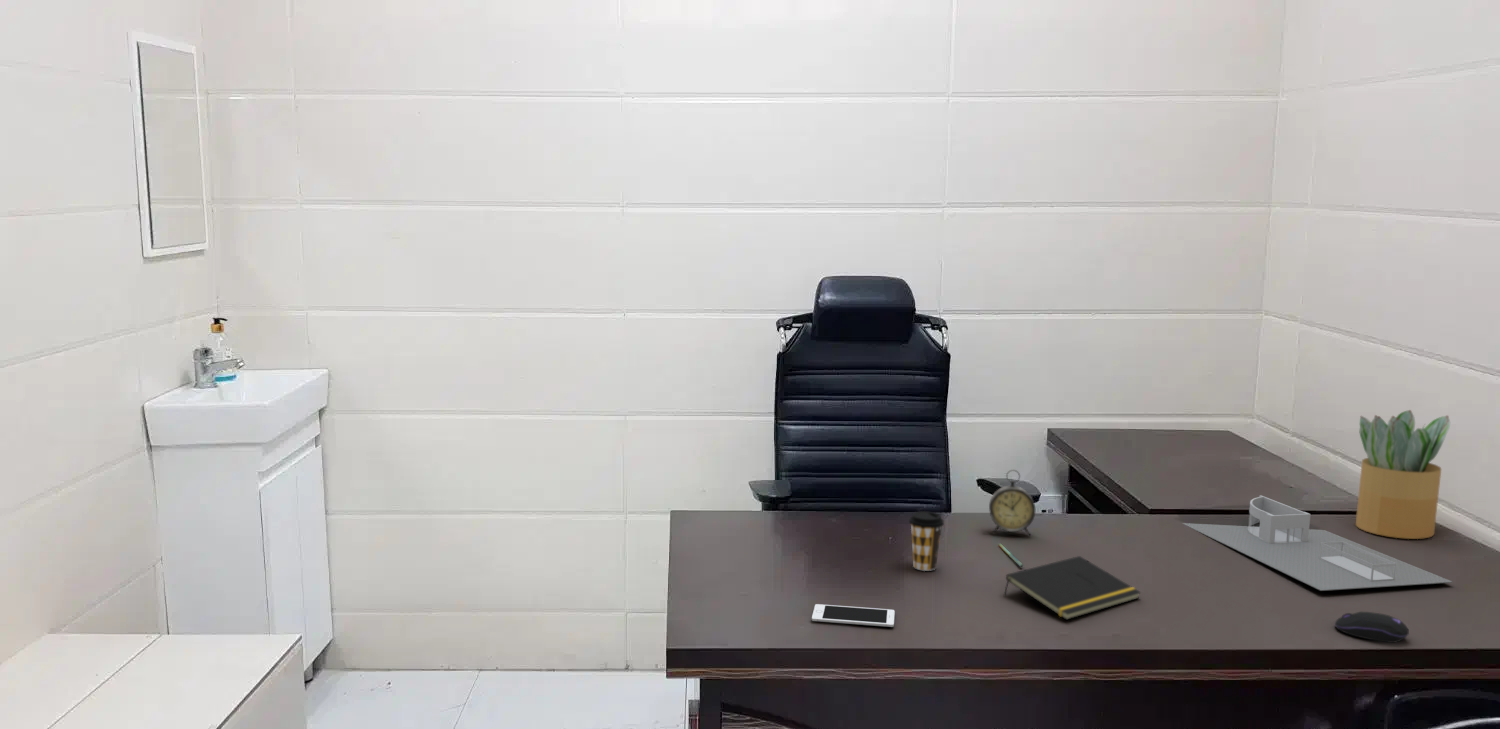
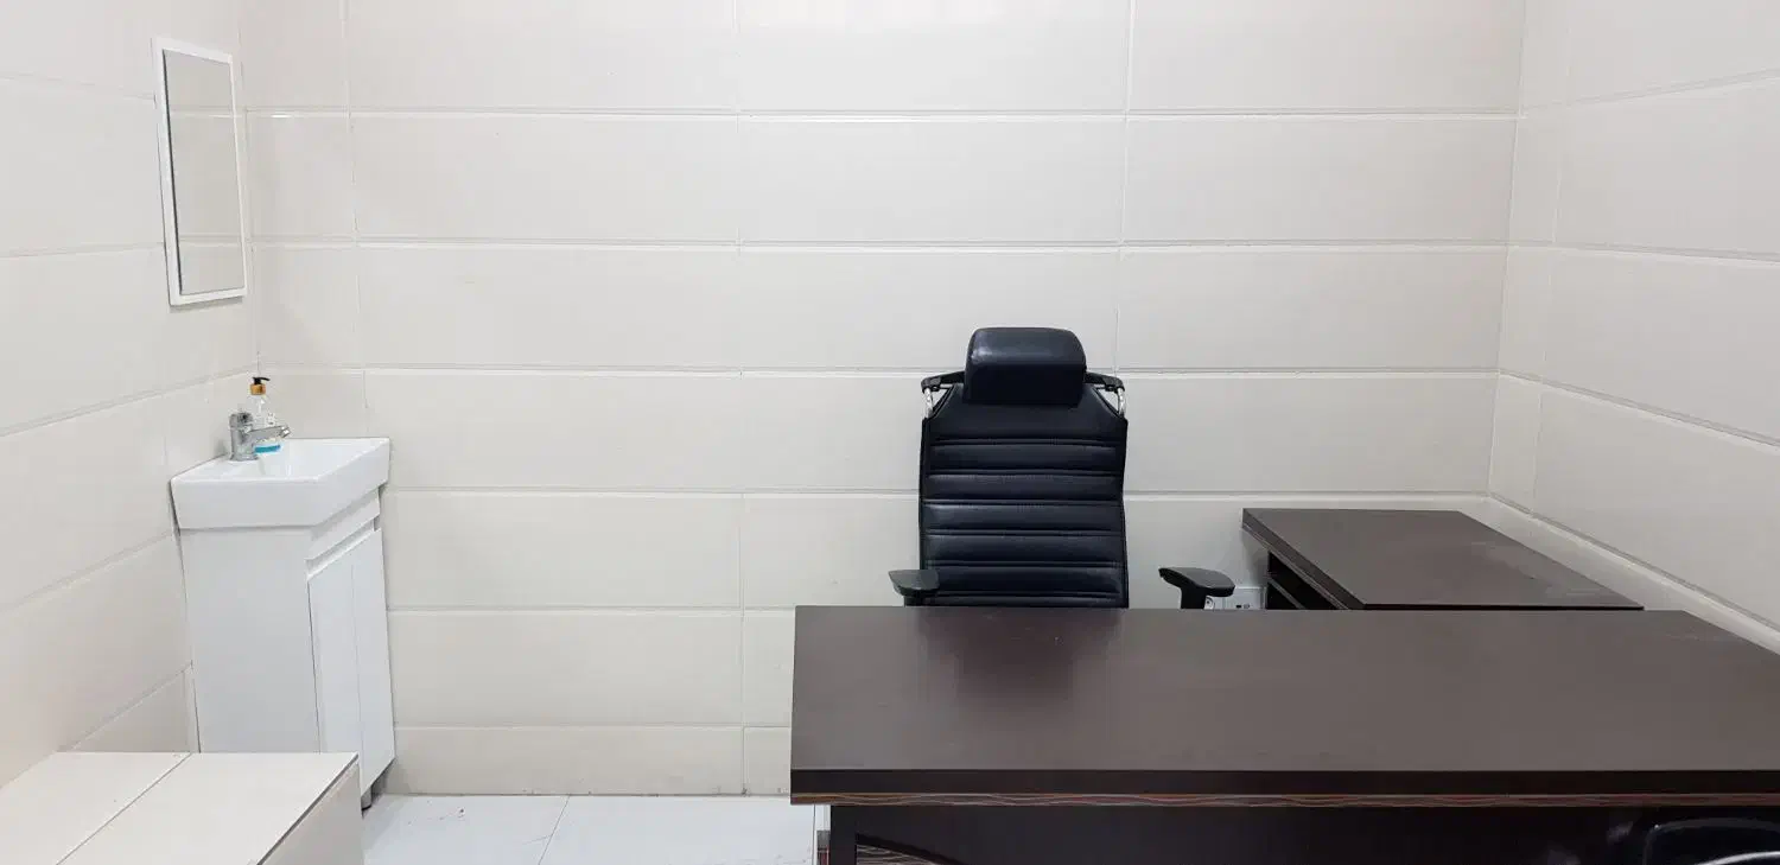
- potted plant (1405, 471)
- desk organizer (1290, 529)
- alarm clock (1012, 501)
- notepad (1073, 586)
- coffee cup (925, 541)
- pen (1010, 555)
- cell phone (853, 615)
- computer mouse (1371, 623)
